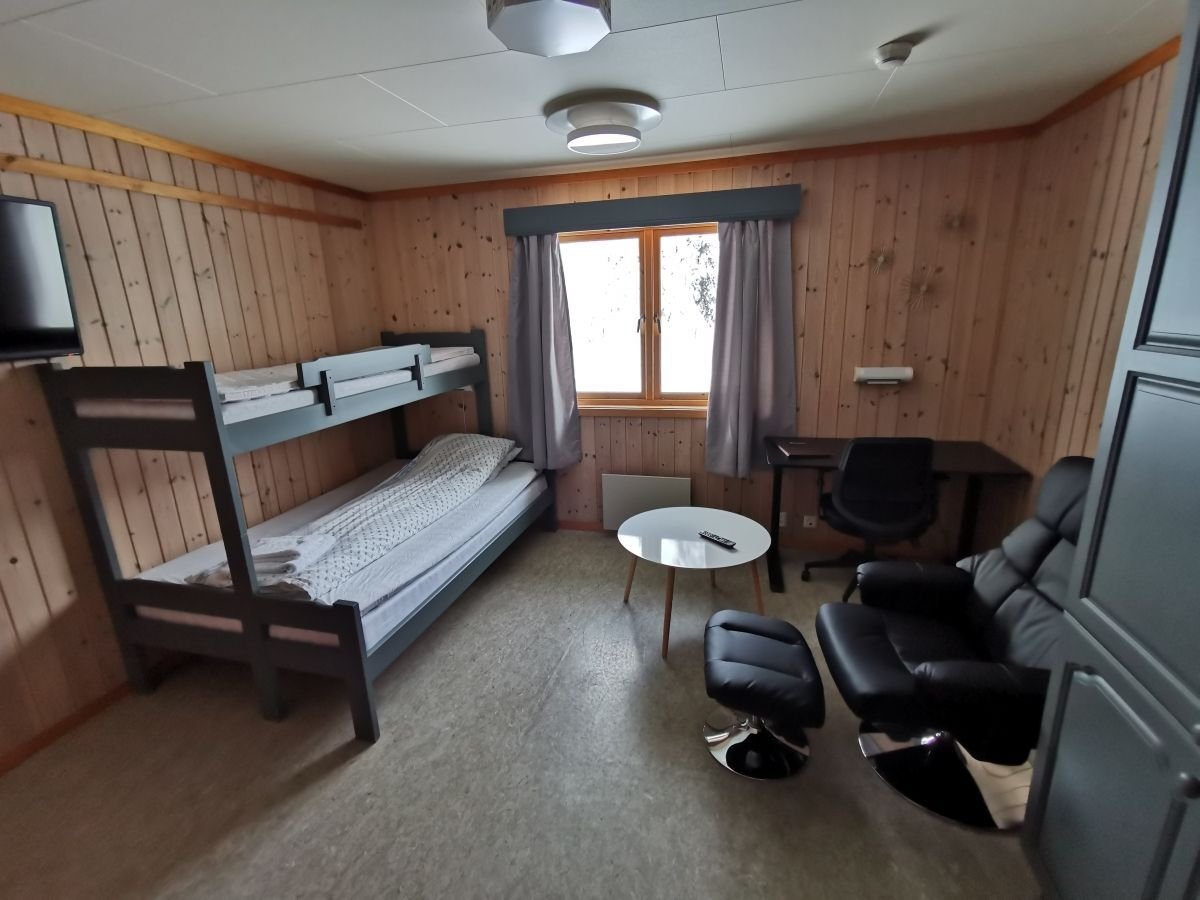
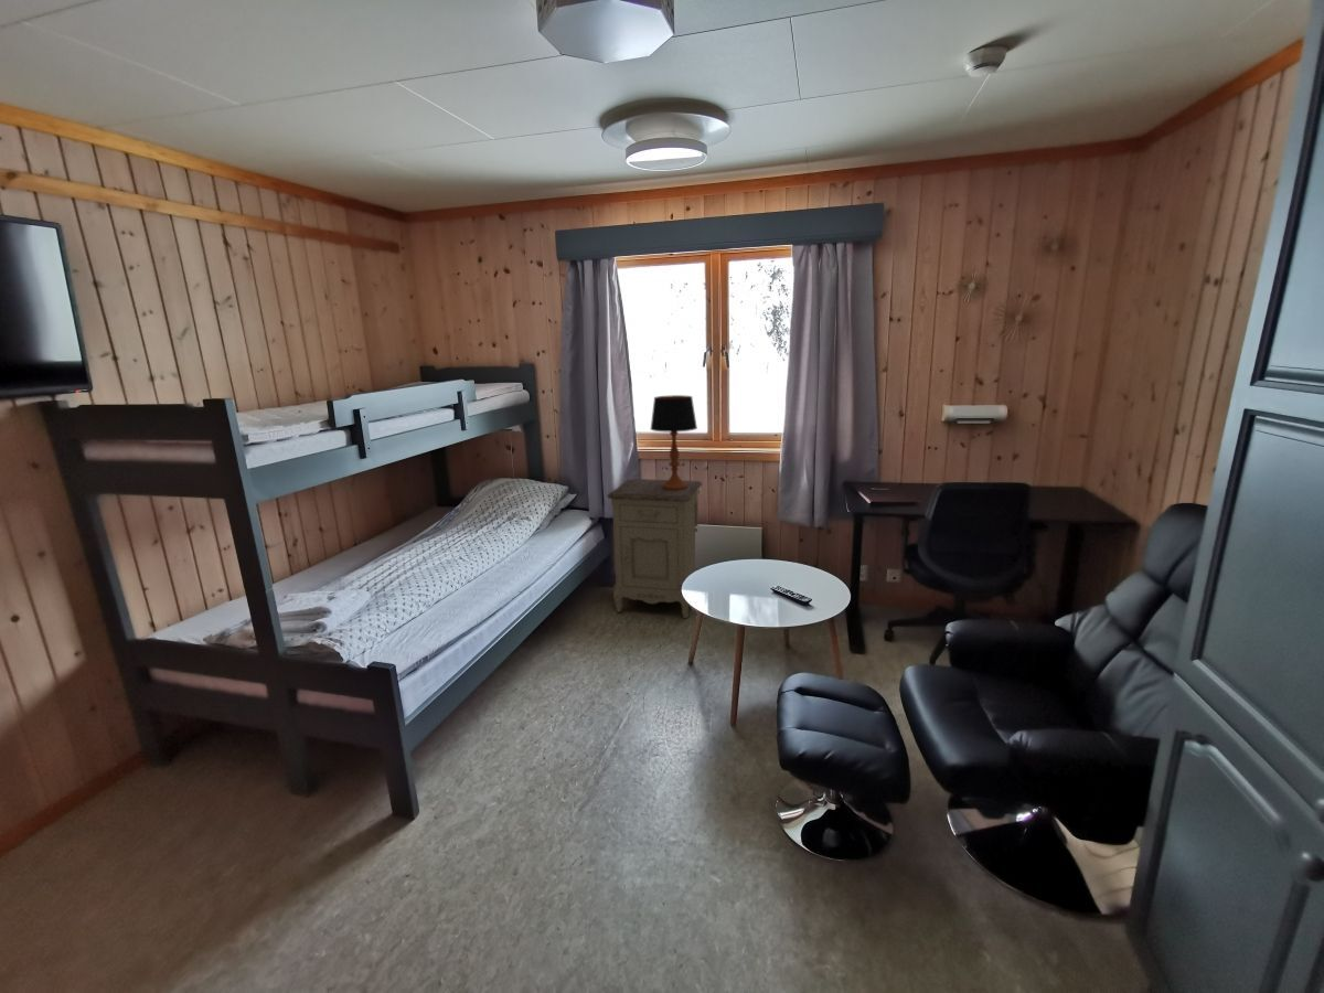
+ nightstand (655, 547)
+ table lamp (673, 442)
